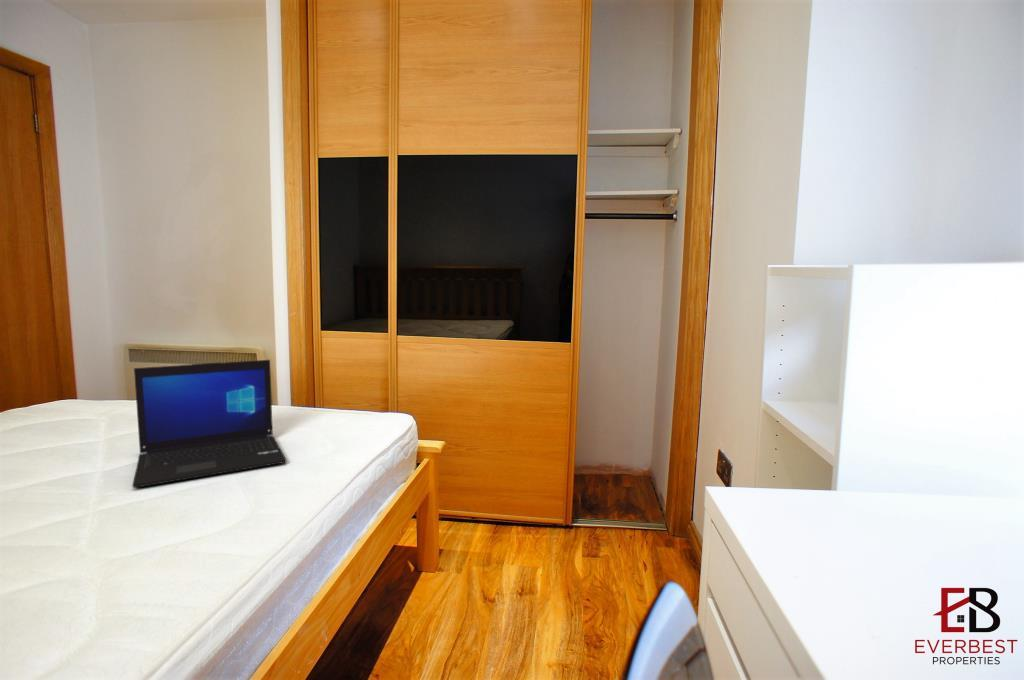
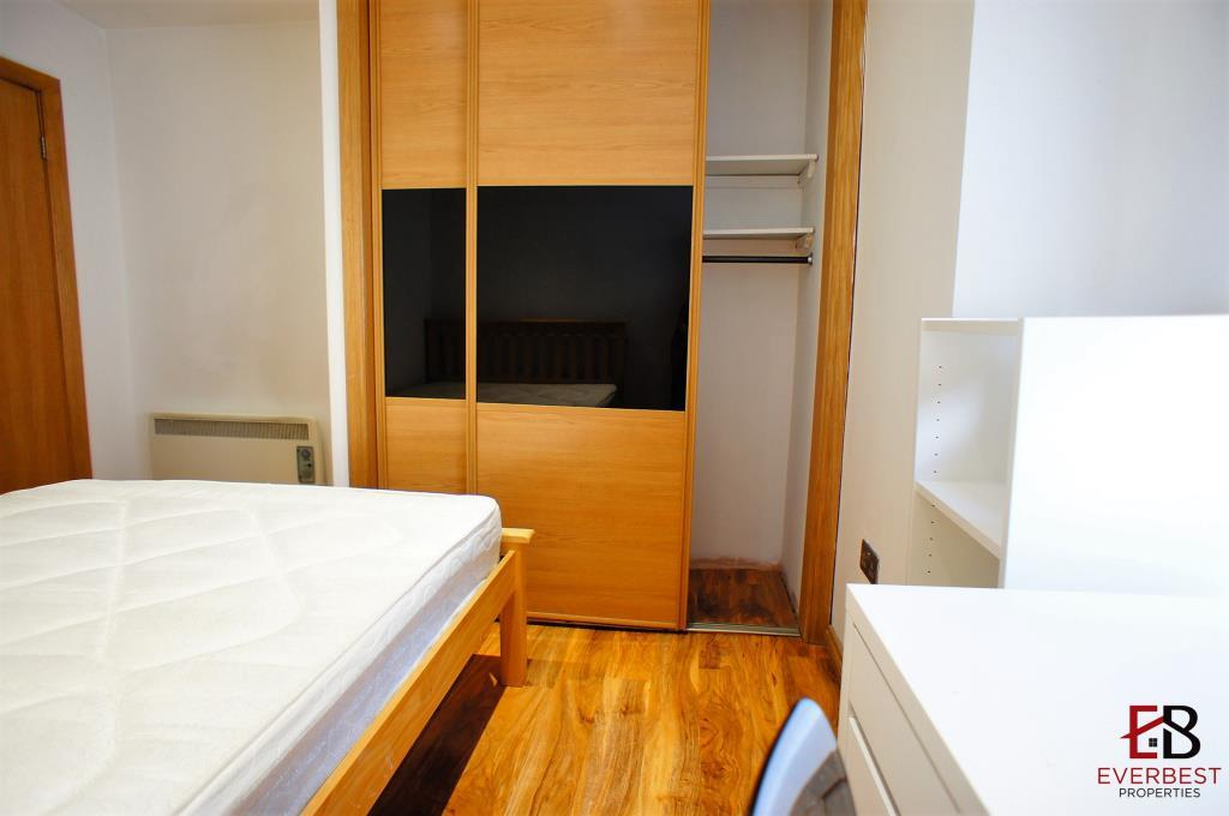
- laptop (210, 416)
